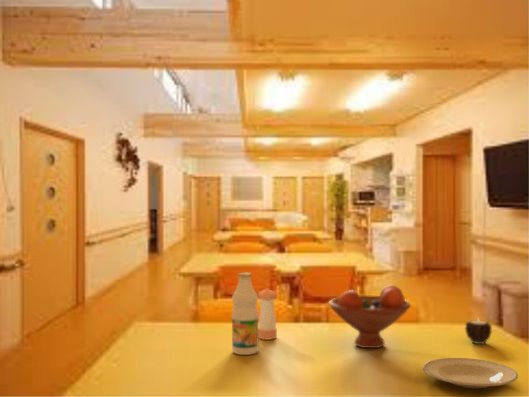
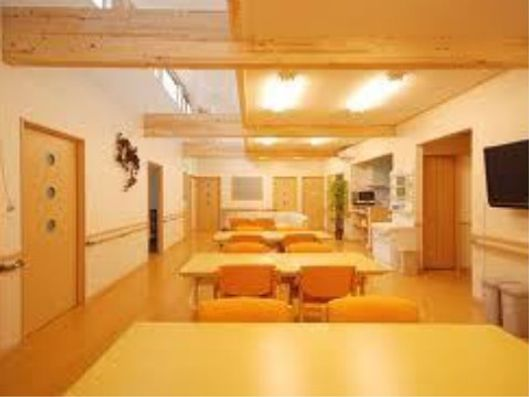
- bottle (245, 312)
- fruit bowl (369, 315)
- pepper shaker (267, 312)
- plate (469, 375)
- candle (478, 329)
